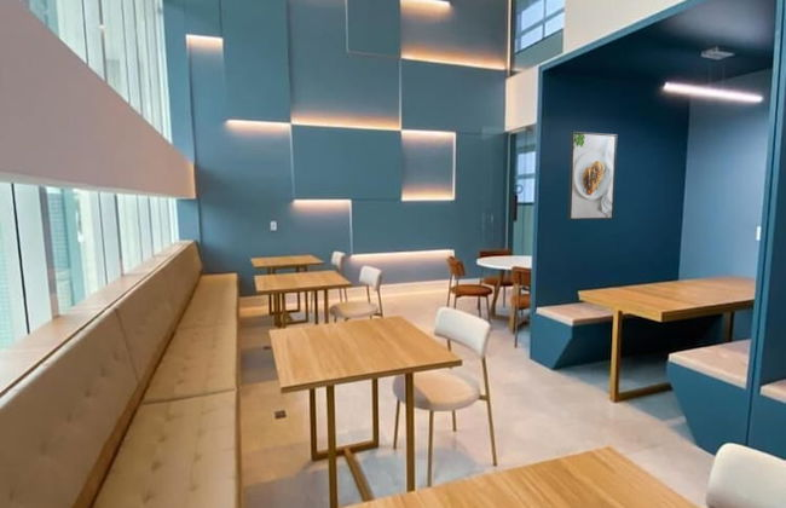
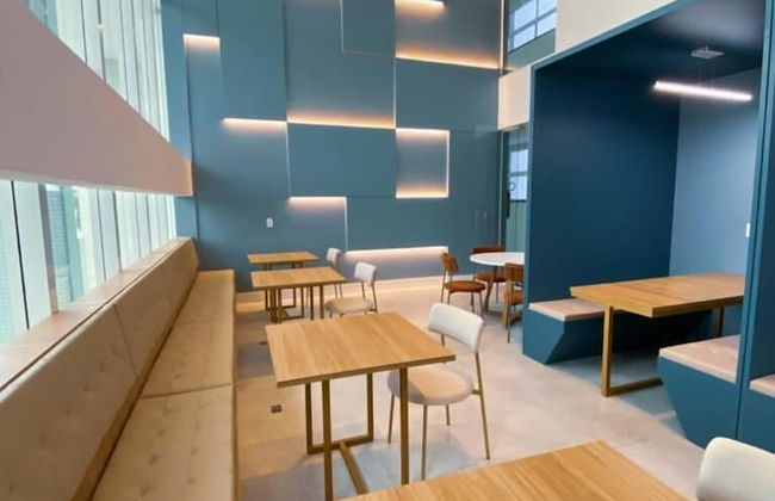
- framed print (593, 177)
